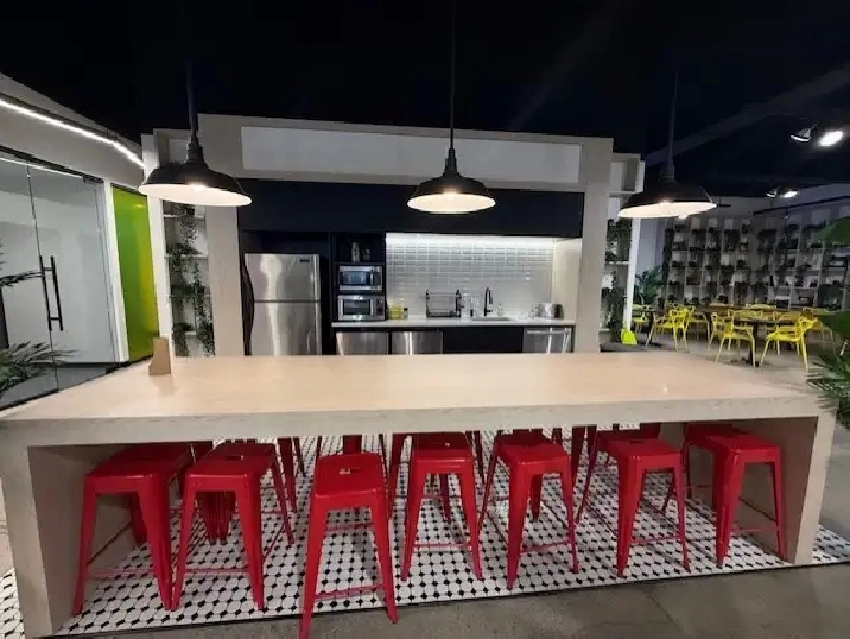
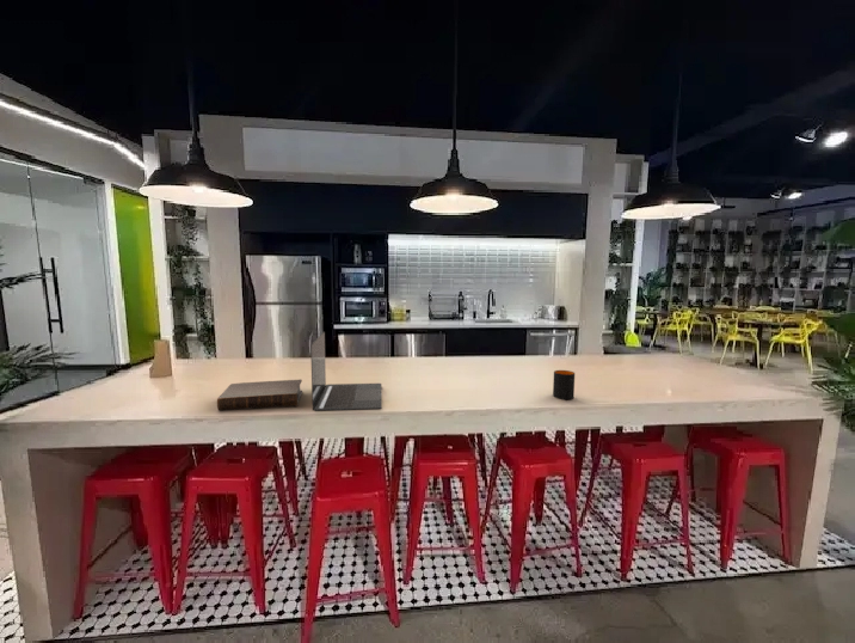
+ laptop (350, 384)
+ book (263, 393)
+ mug (565, 385)
